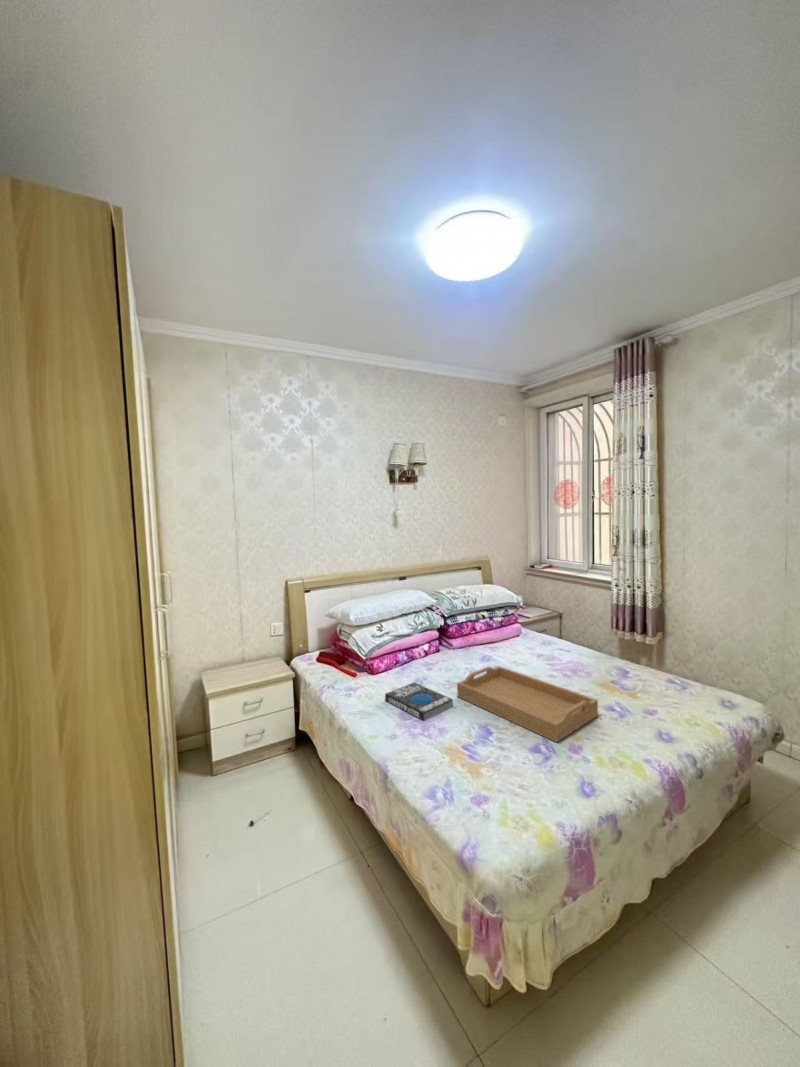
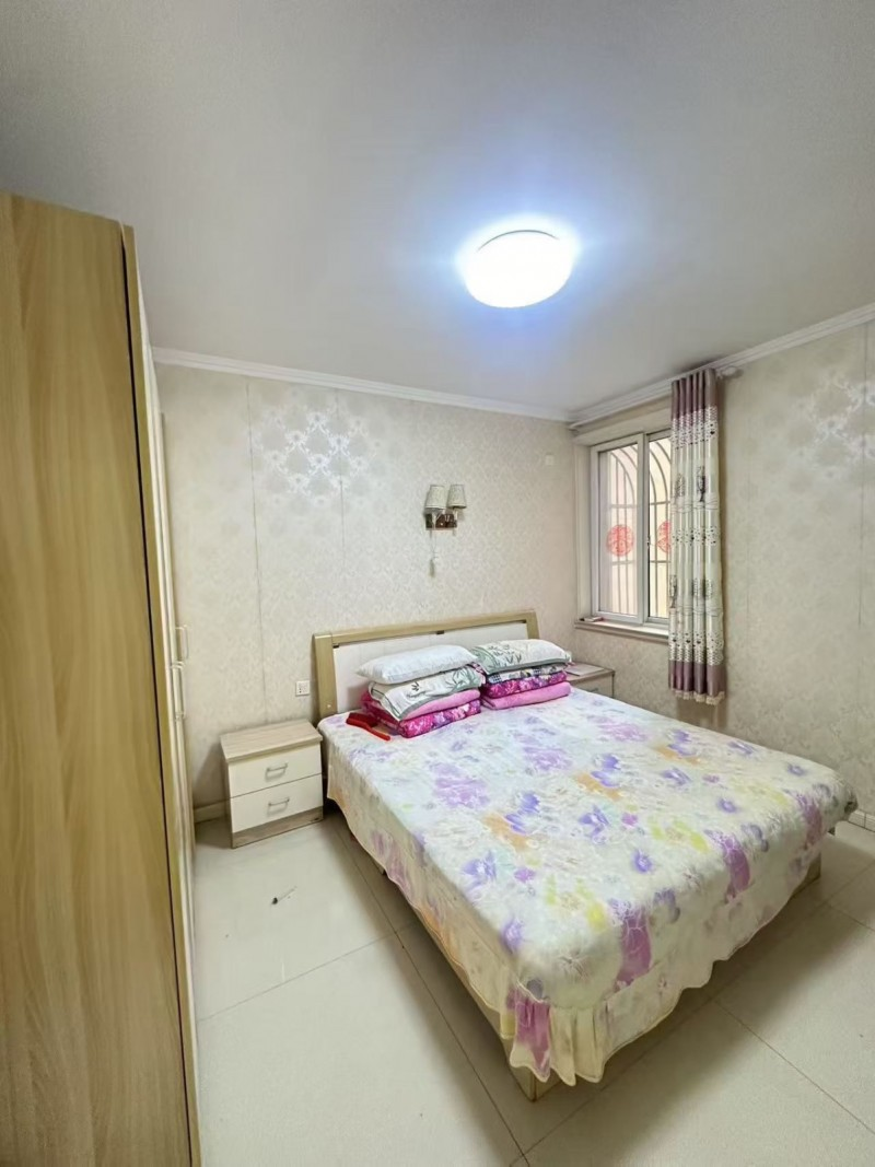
- book (418, 700)
- serving tray (523, 695)
